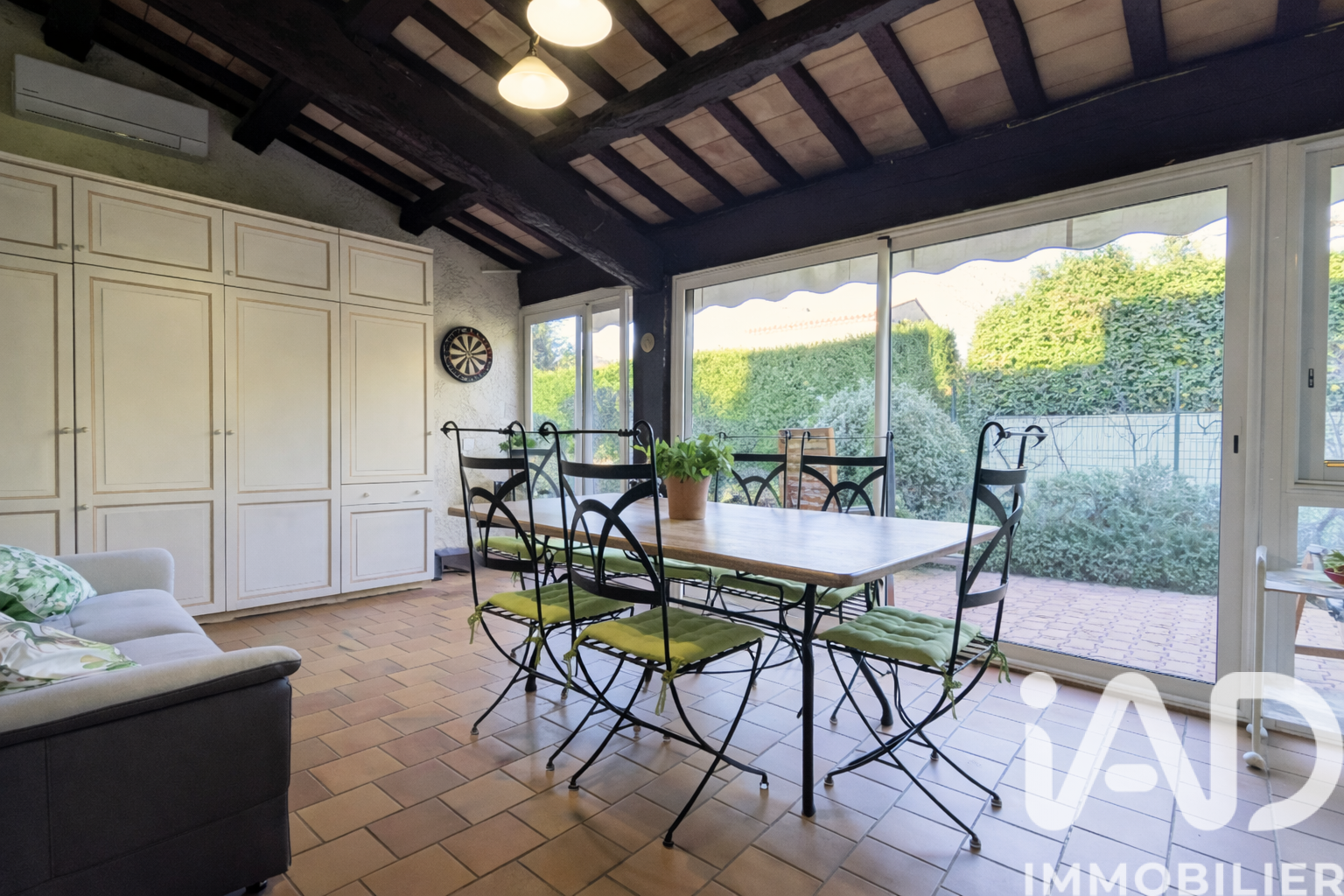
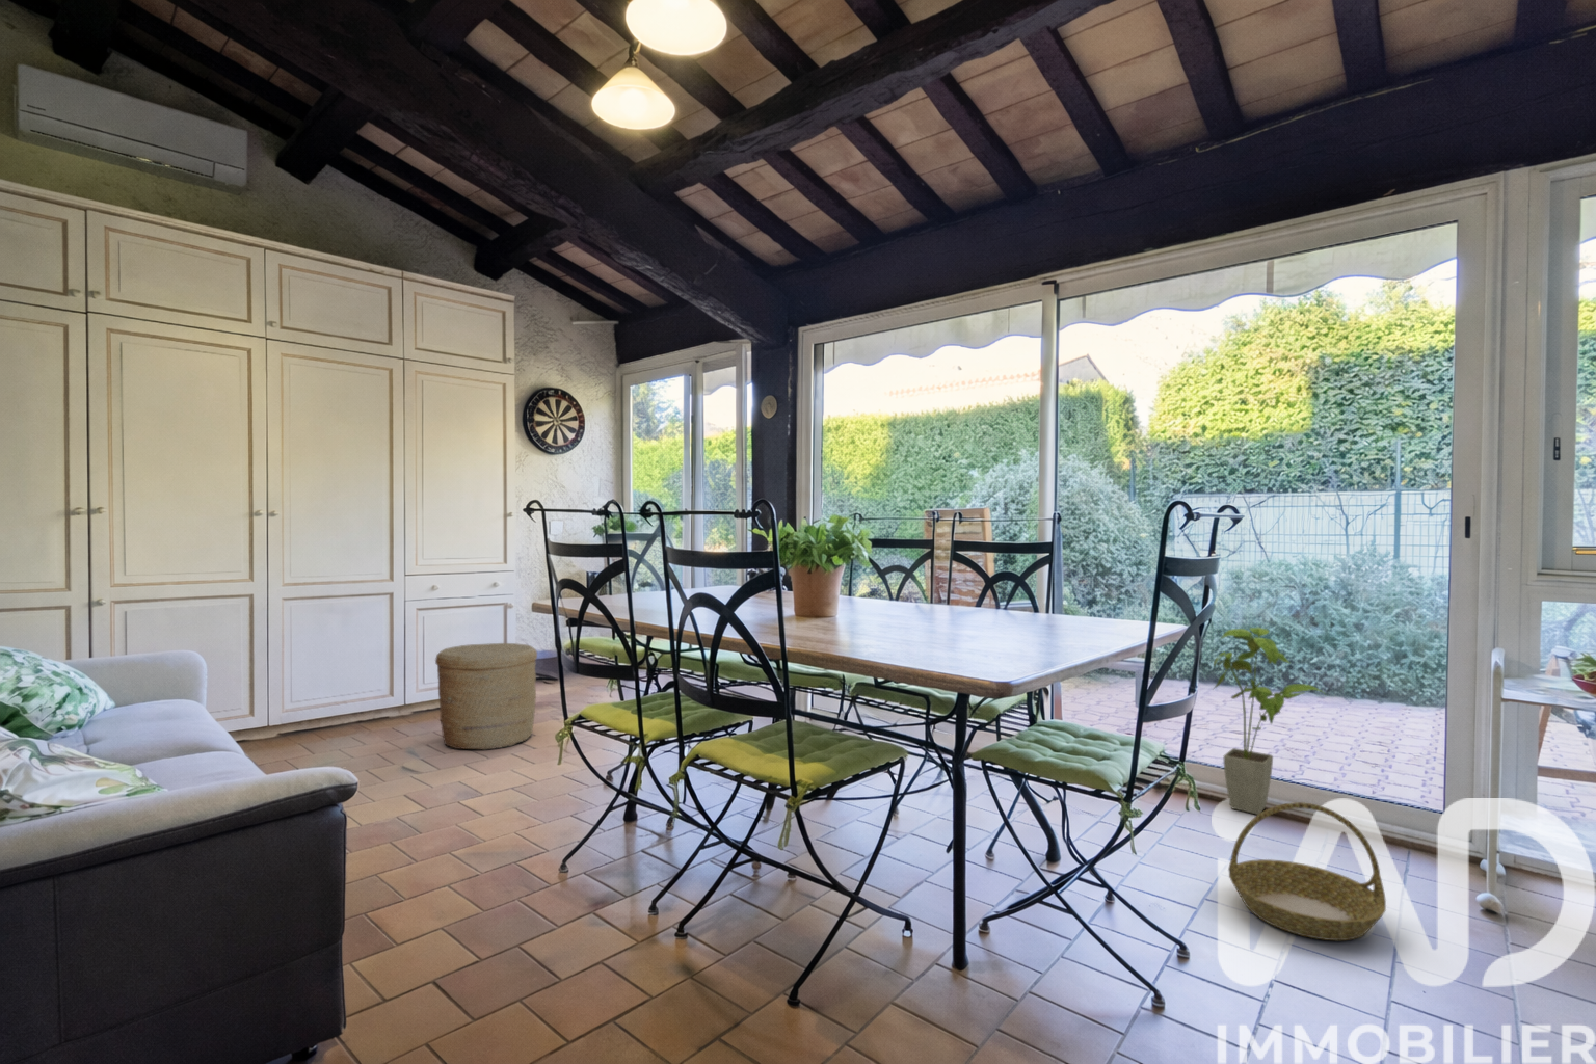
+ house plant (1261, 720)
+ basket (1302, 863)
+ woven basket (487, 694)
